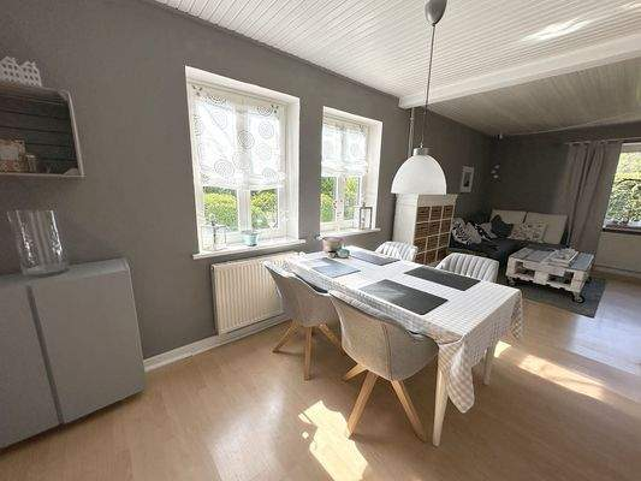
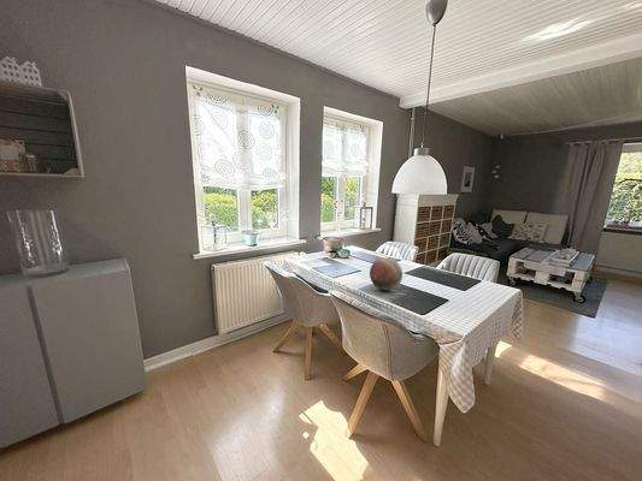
+ decorative orb (385, 273)
